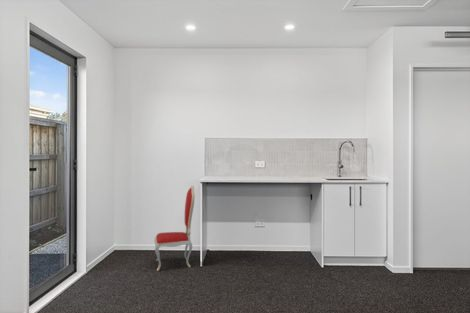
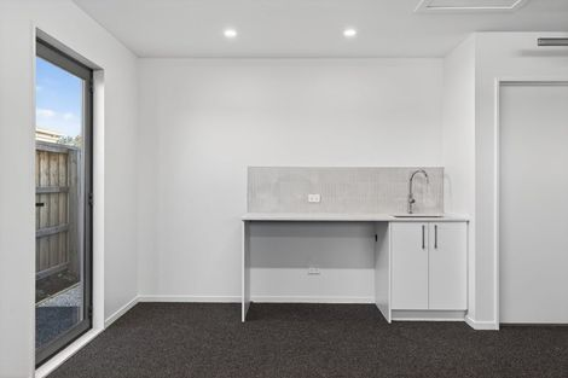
- dining chair (174, 232)
